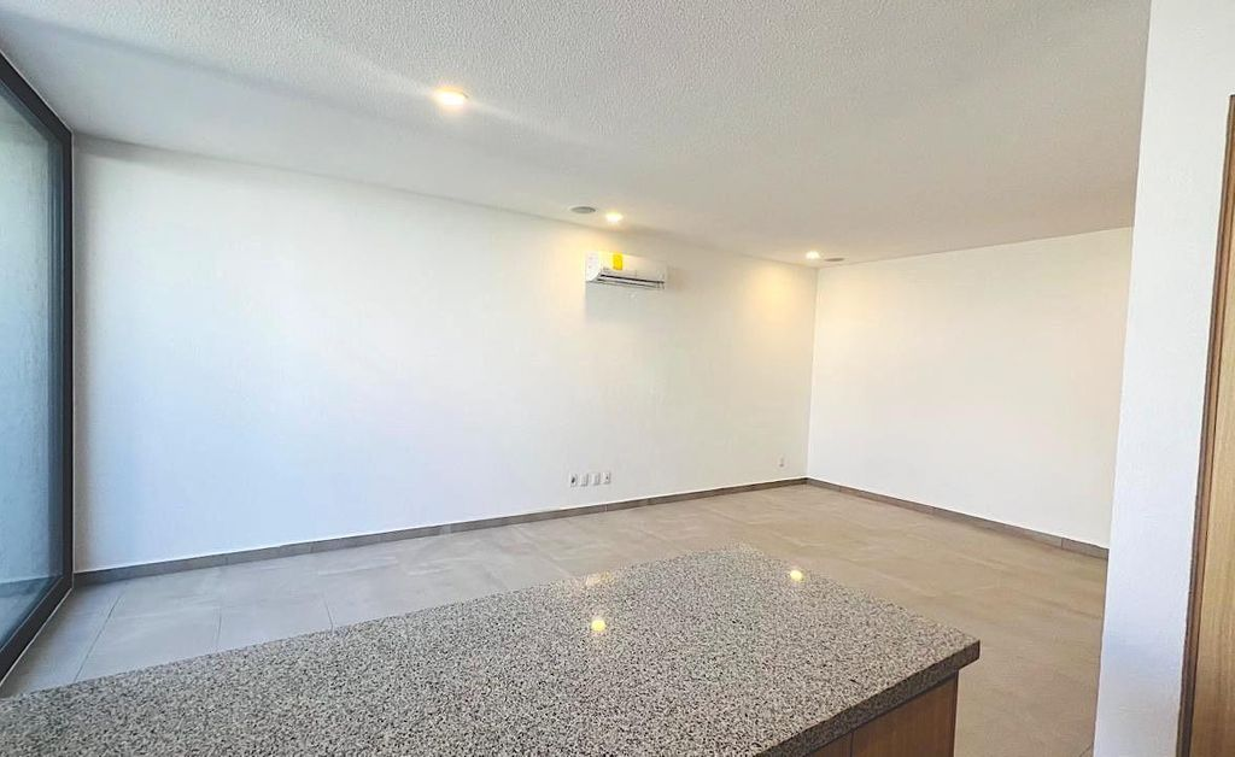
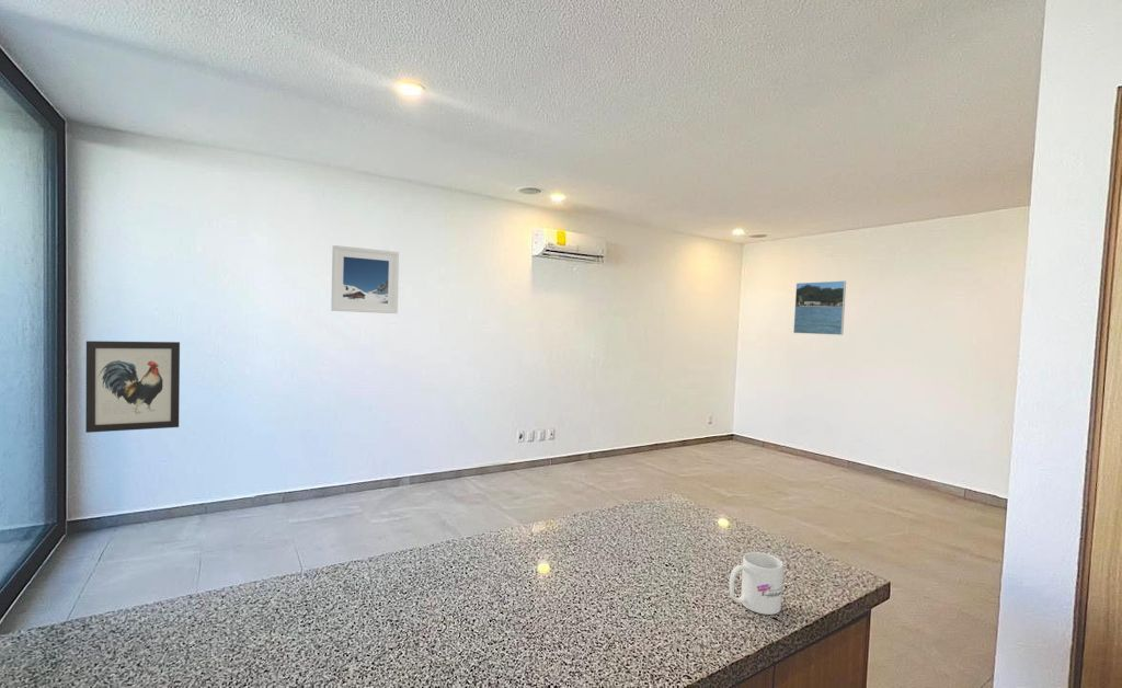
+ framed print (366, 280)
+ wall art (134, 386)
+ mug (754, 583)
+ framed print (818, 308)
